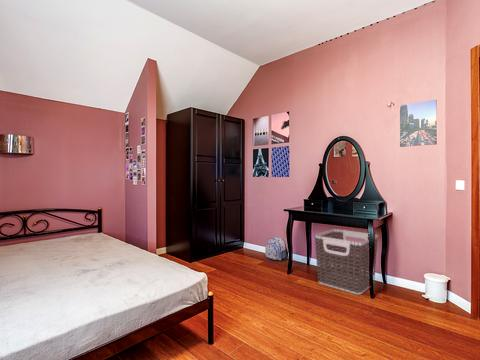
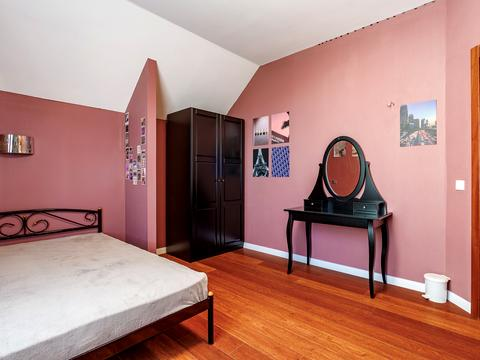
- clothes hamper (346, 258)
- backpack (275, 248)
